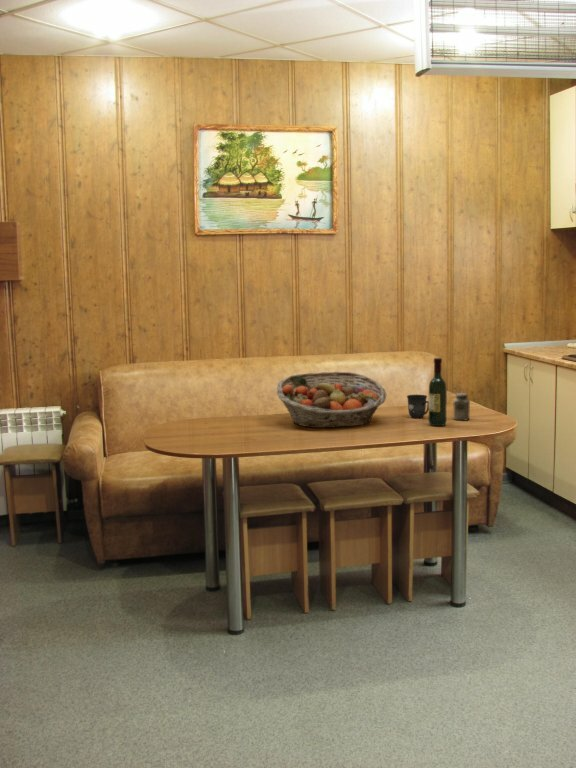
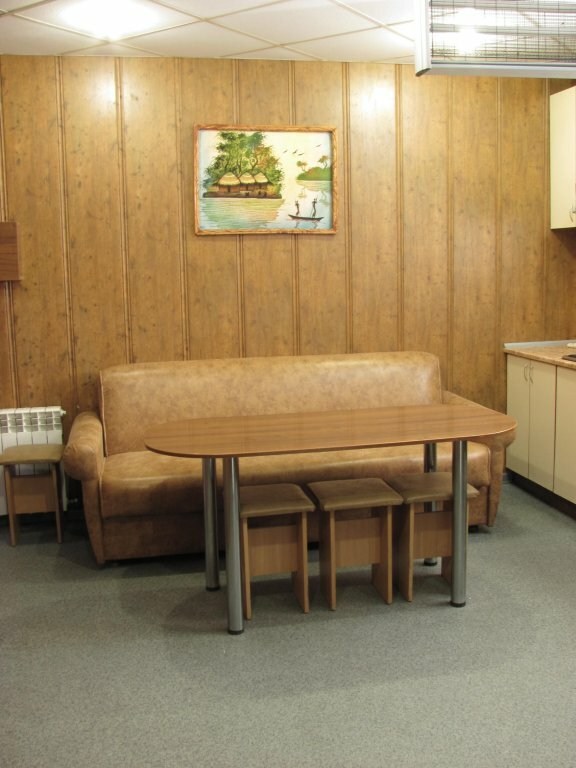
- mug (419, 407)
- salt shaker (461, 406)
- wine bottle (437, 391)
- fruit basket (331, 399)
